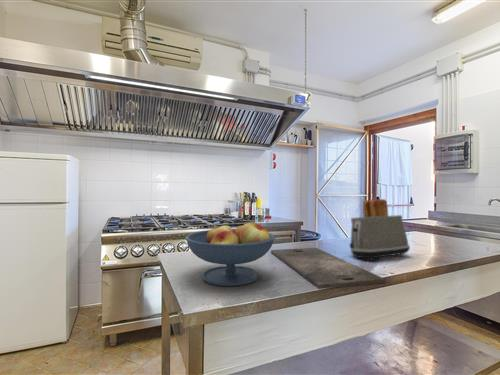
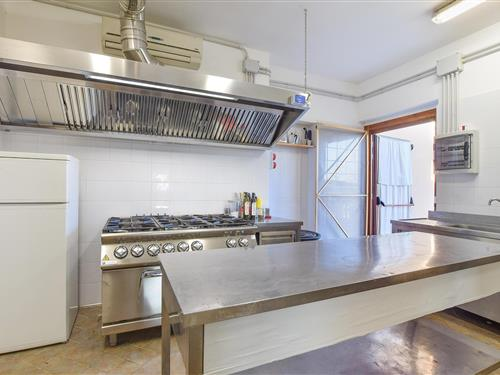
- cutting board (317, 263)
- toaster (379, 227)
- fruit bowl (230, 248)
